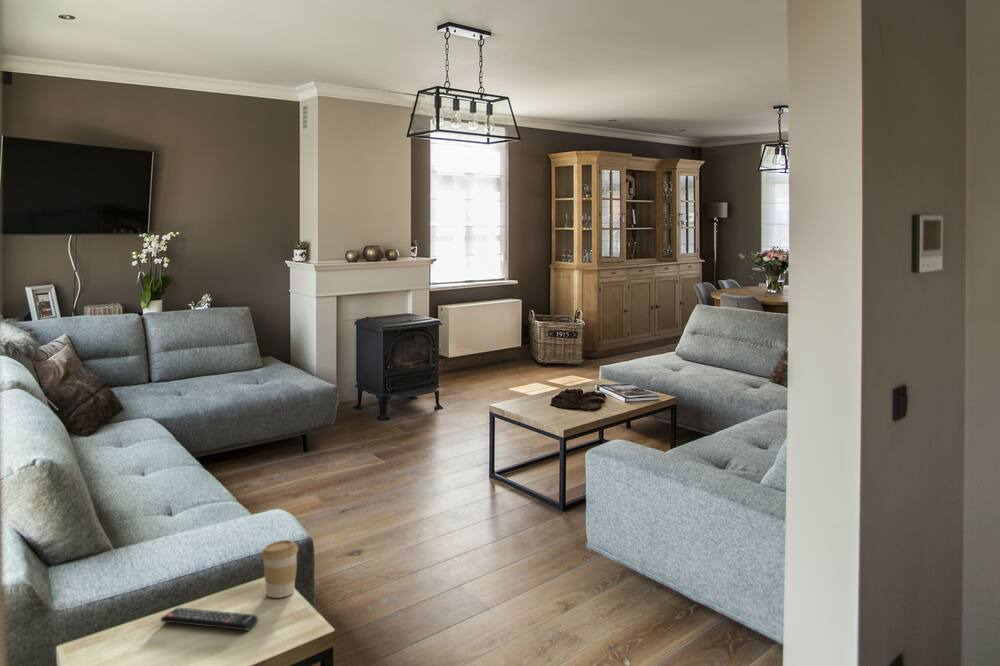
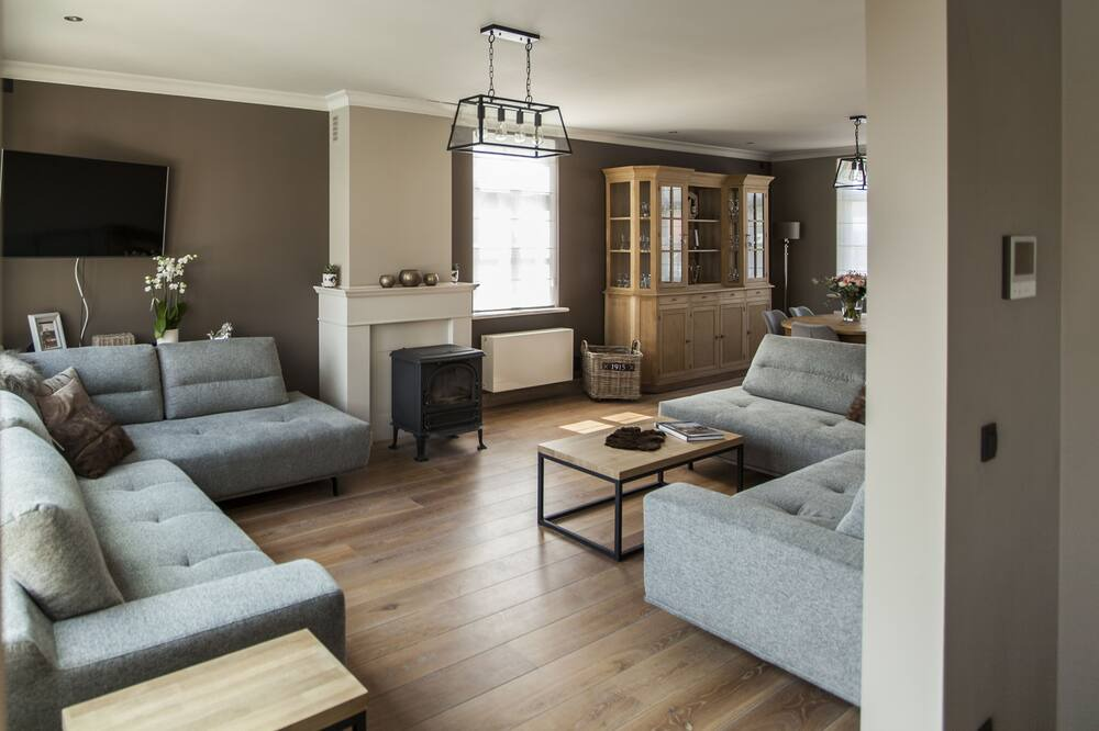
- remote control (209, 619)
- coffee cup (280, 568)
